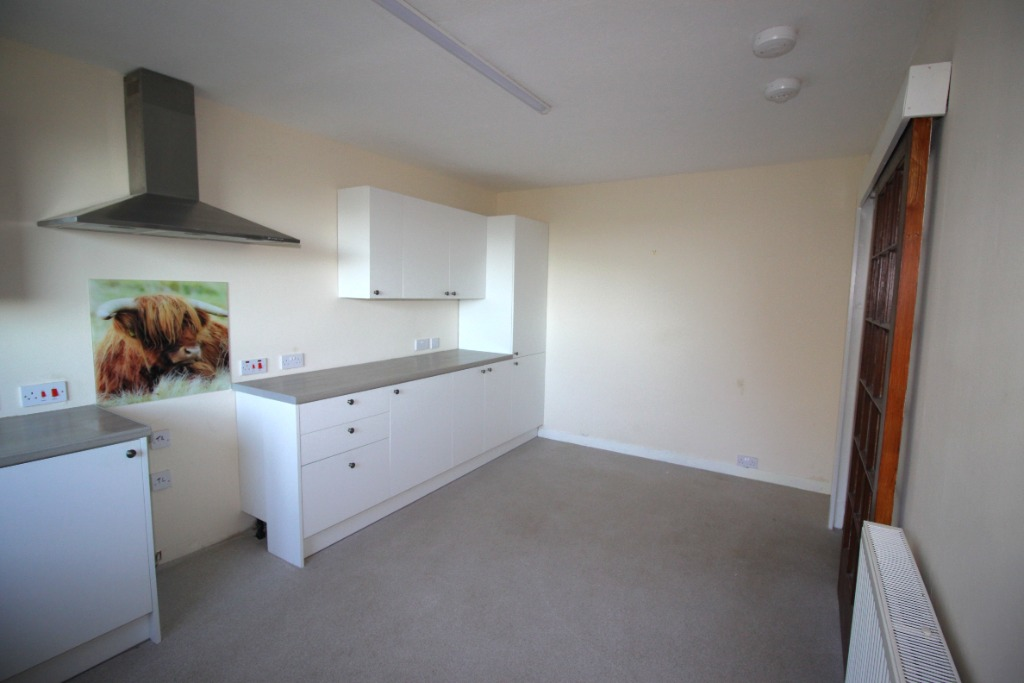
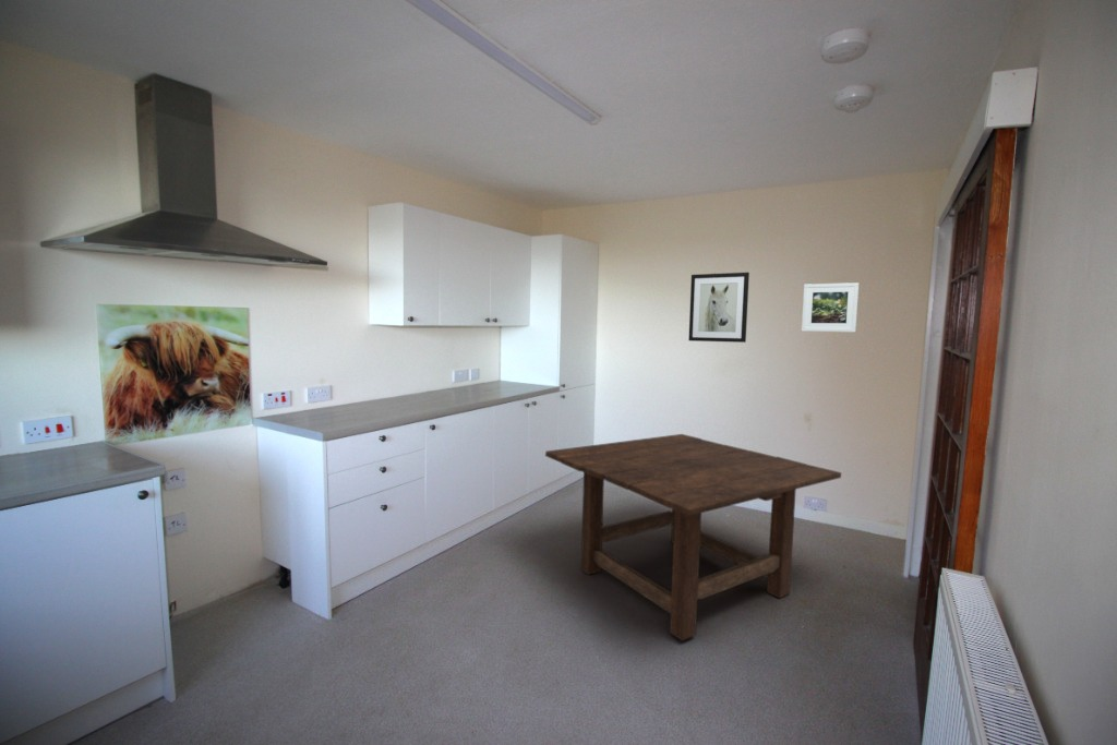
+ dining table (681, 520)
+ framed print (829, 308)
+ wall art (718, 308)
